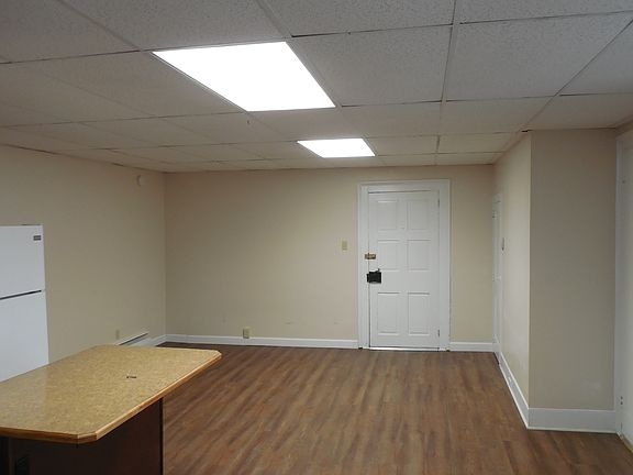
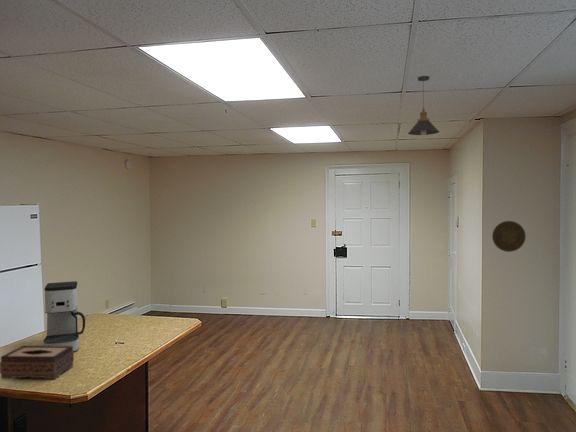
+ coffee maker (64, 316)
+ decorative plate (509, 236)
+ pendant light (423, 106)
+ tissue box (38, 361)
